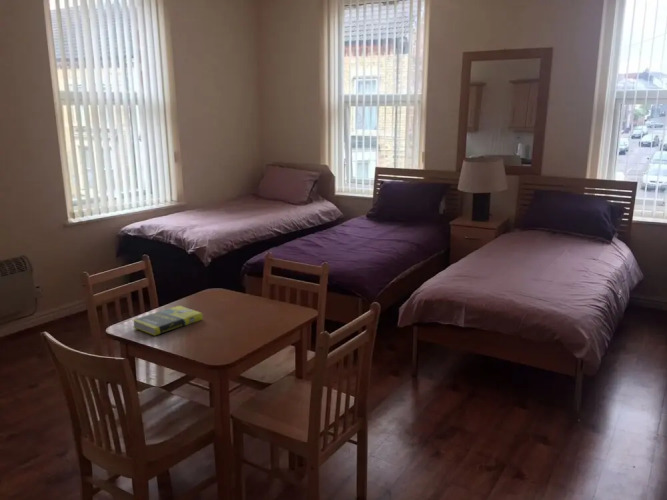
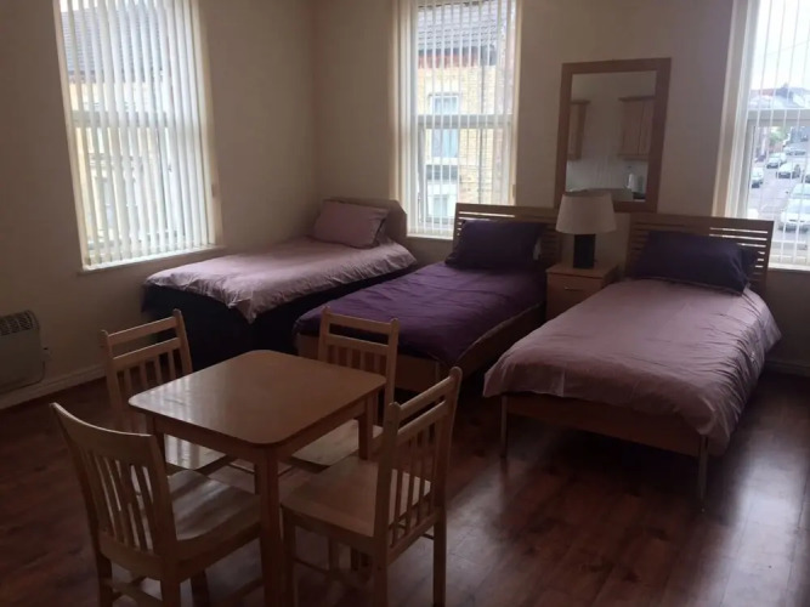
- book (168, 319)
